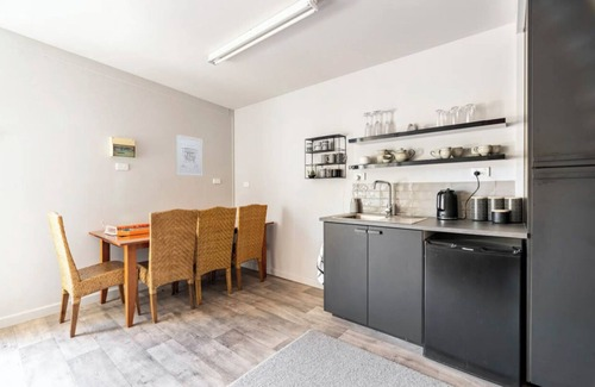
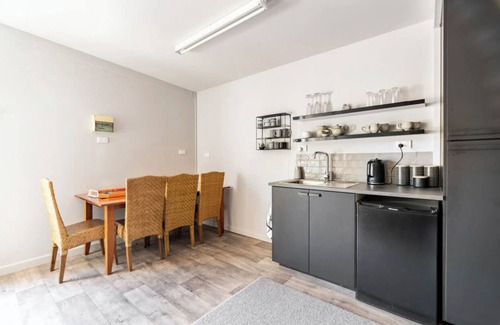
- wall art (189, 156)
